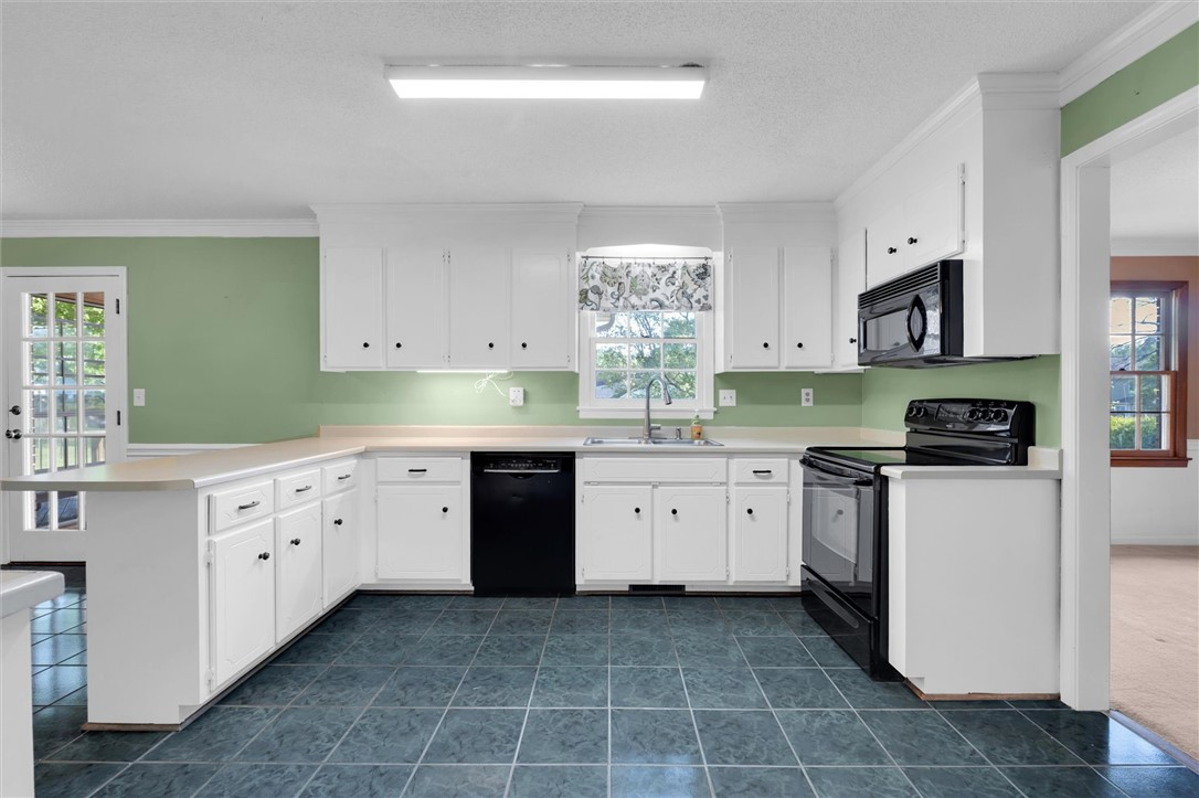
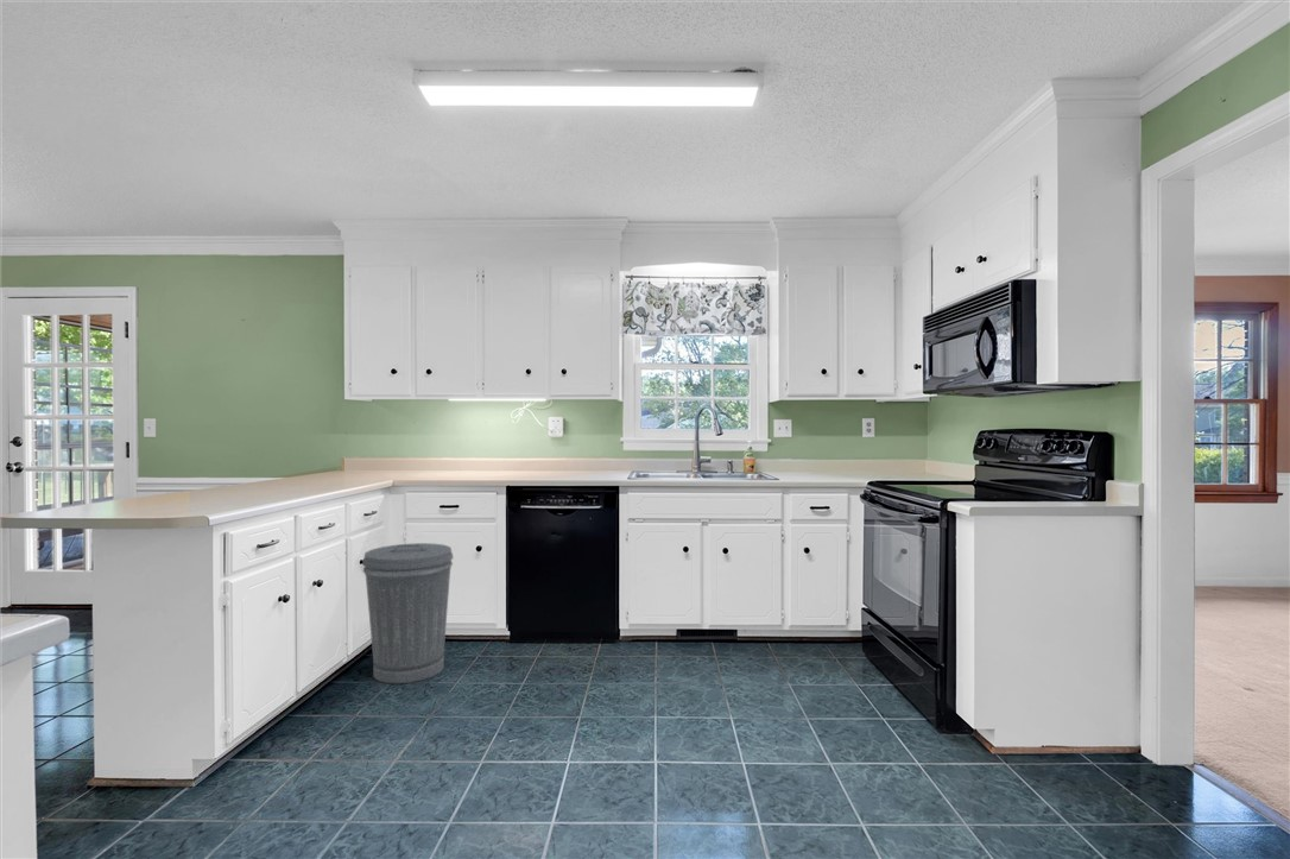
+ trash can (409, 607)
